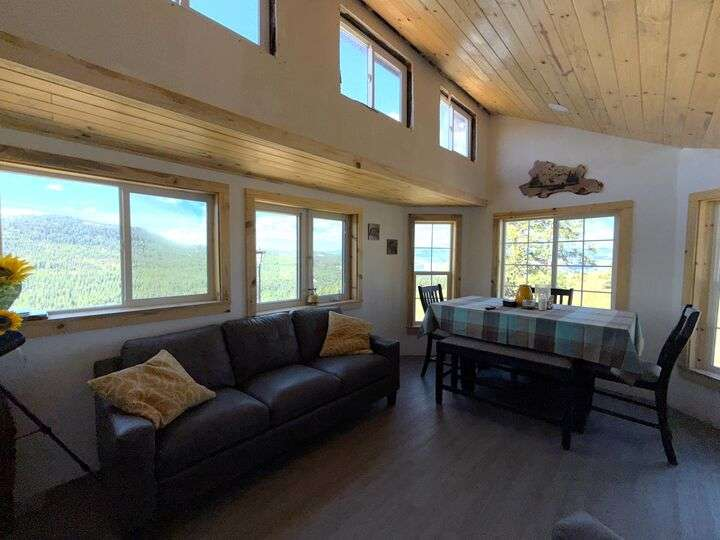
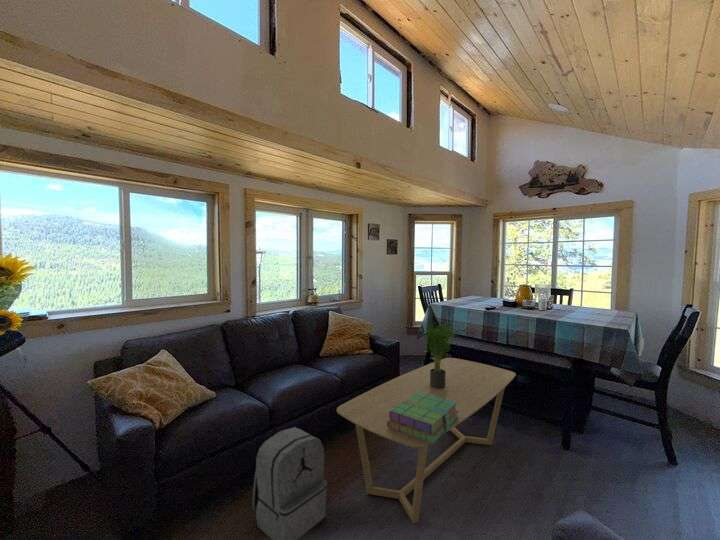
+ stack of books (424, 413)
+ potted plant (440, 347)
+ coffee table (445, 432)
+ backpack (288, 476)
